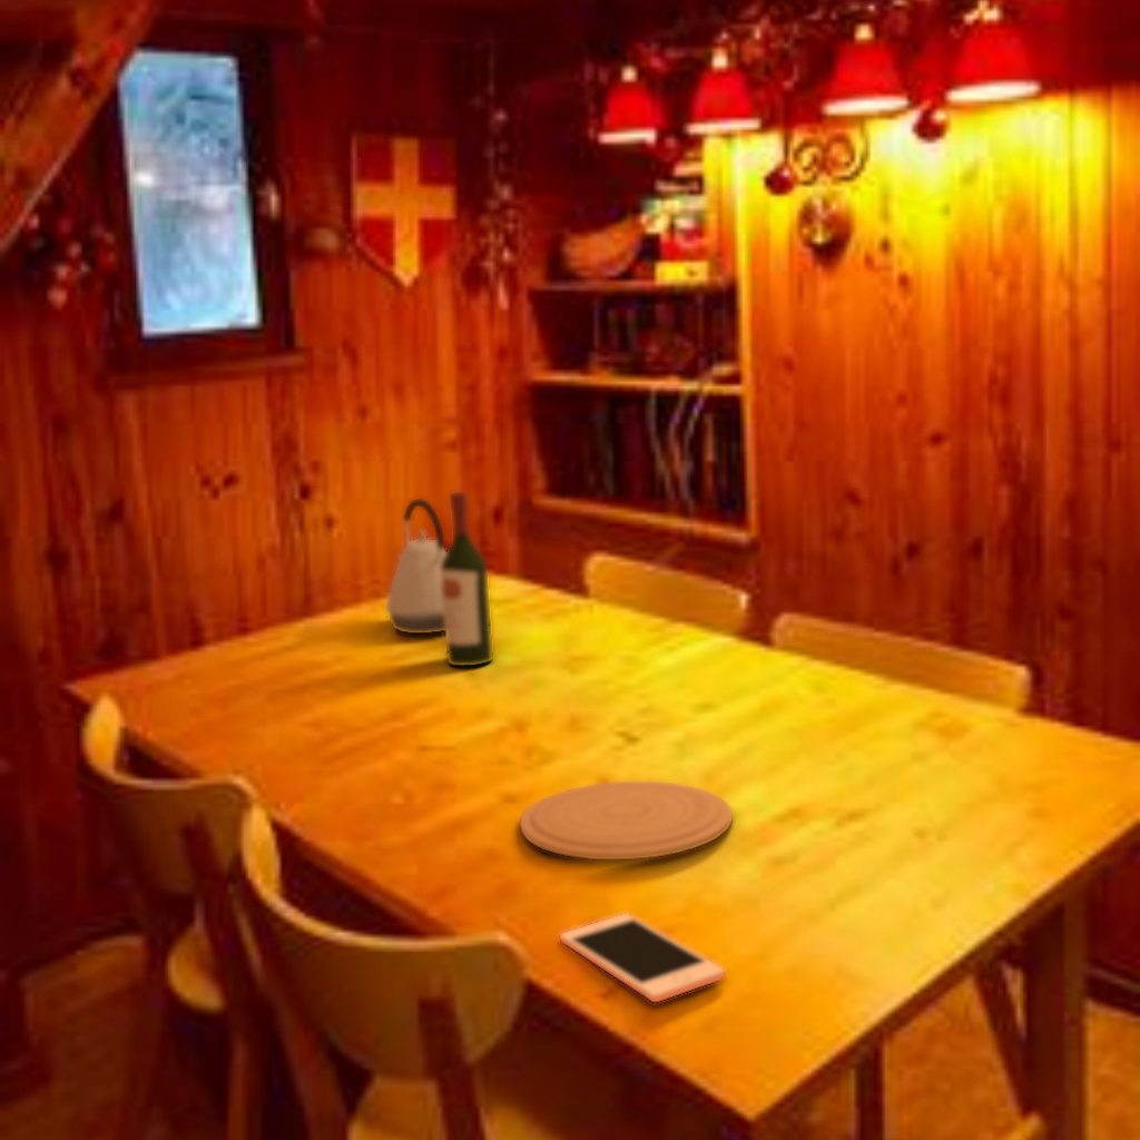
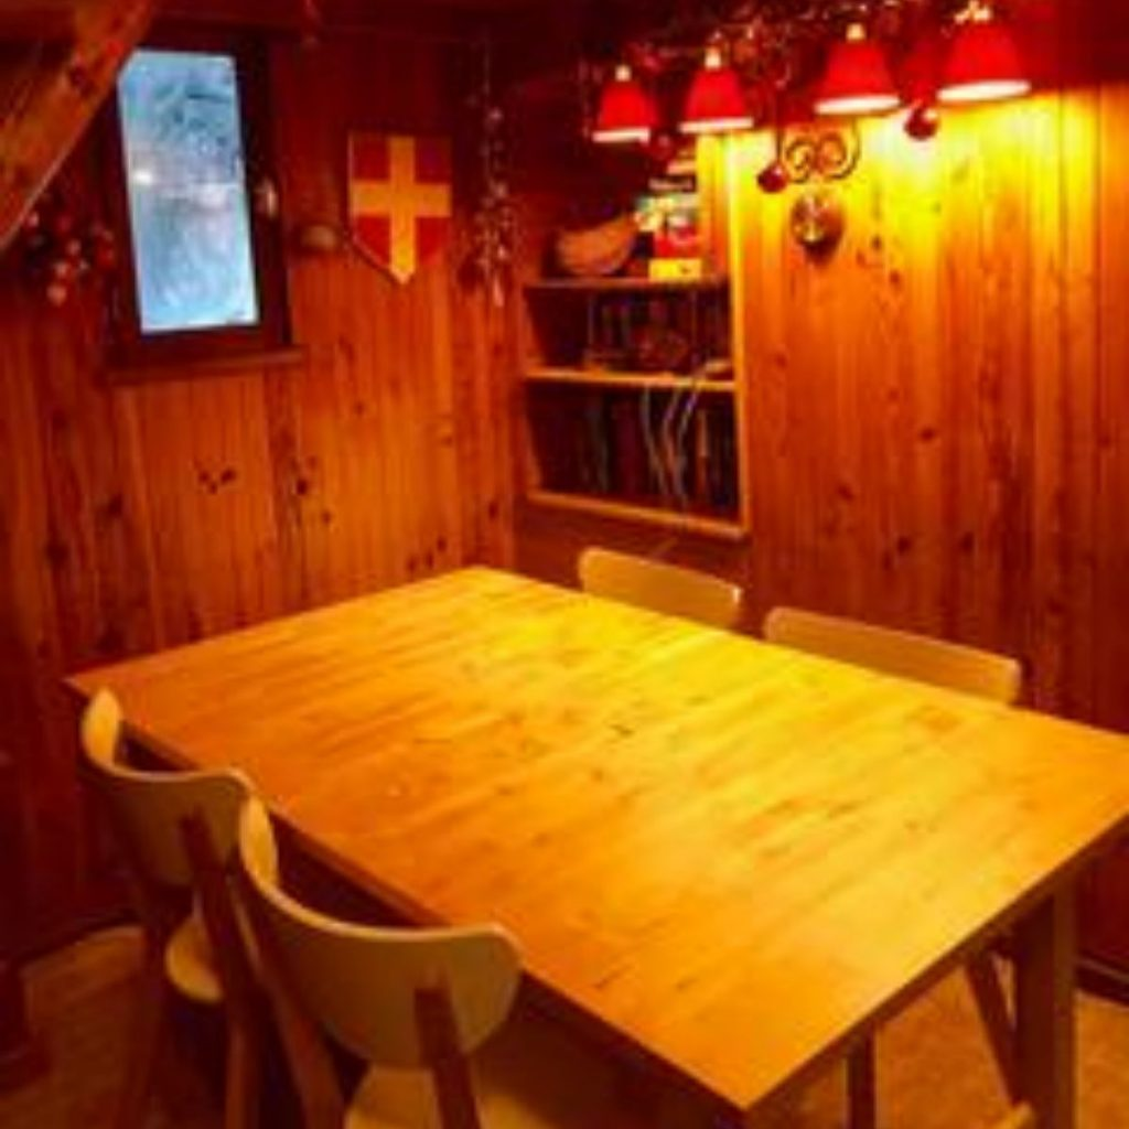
- kettle (423, 562)
- plate (626, 815)
- wine bottle (464, 578)
- cell phone (639, 955)
